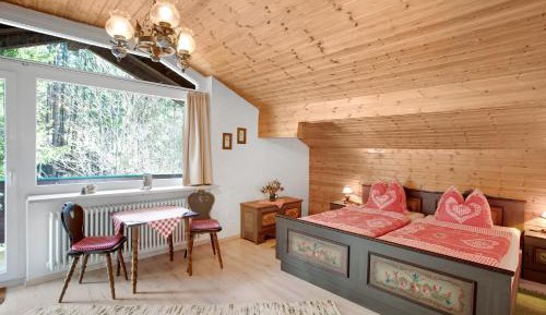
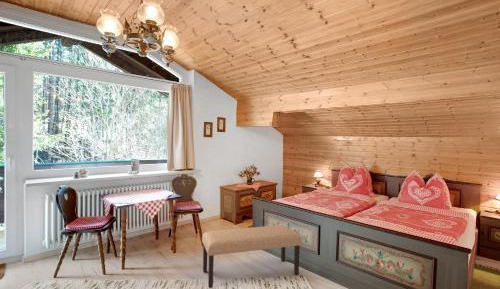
+ bench (250, 250)
